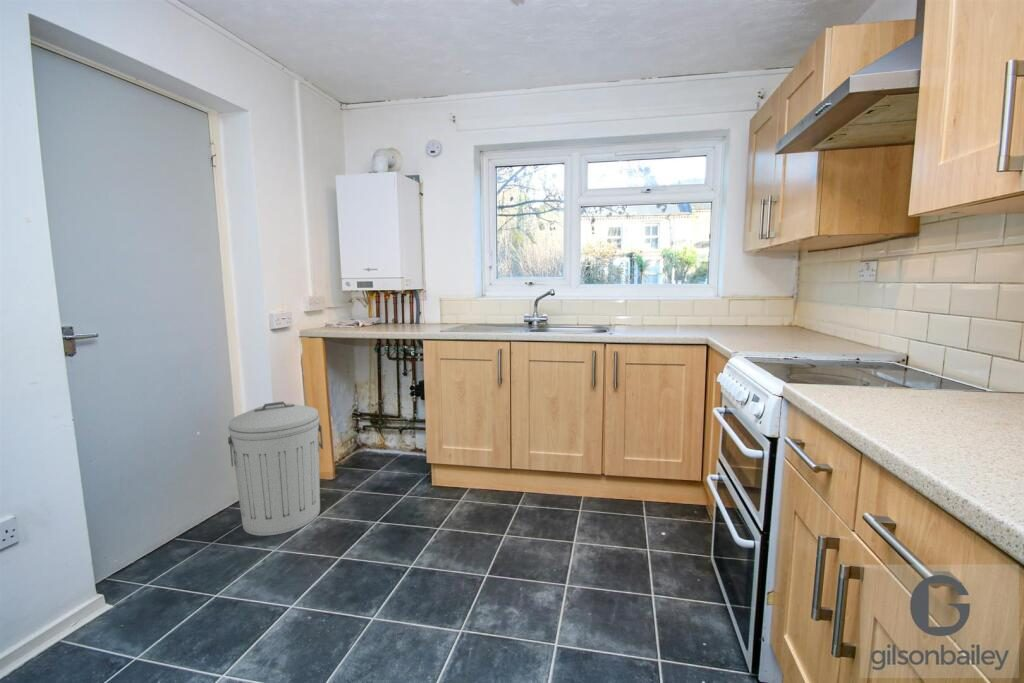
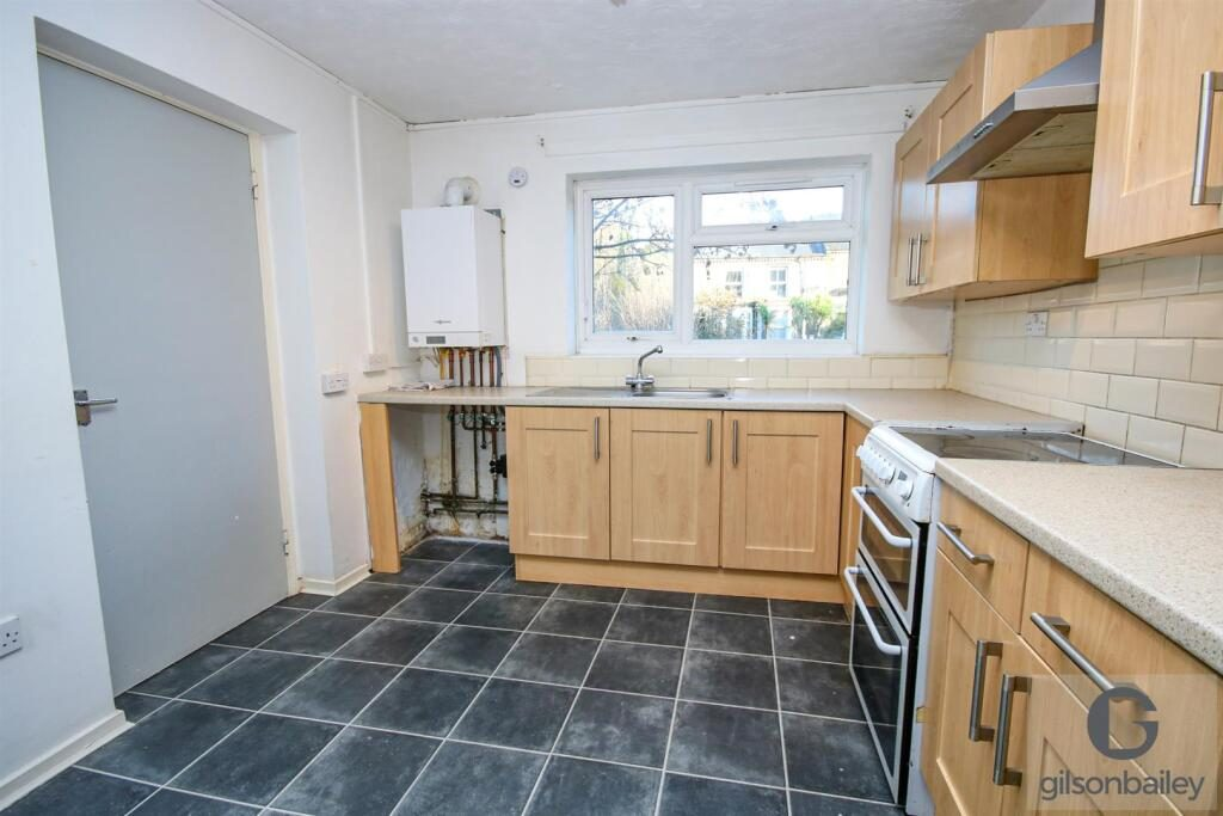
- trash can (278, 460)
